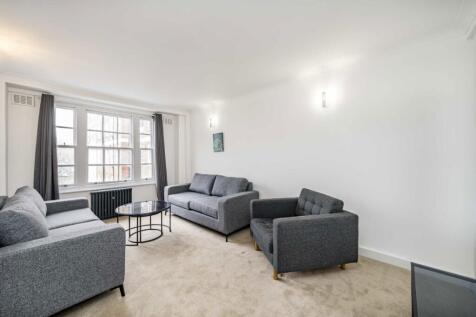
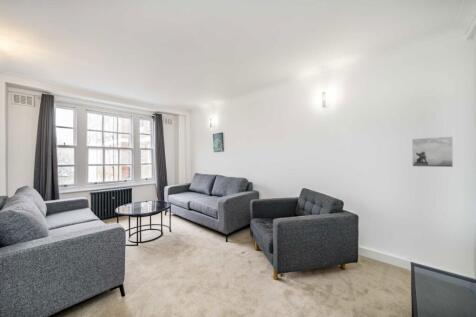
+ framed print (431, 152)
